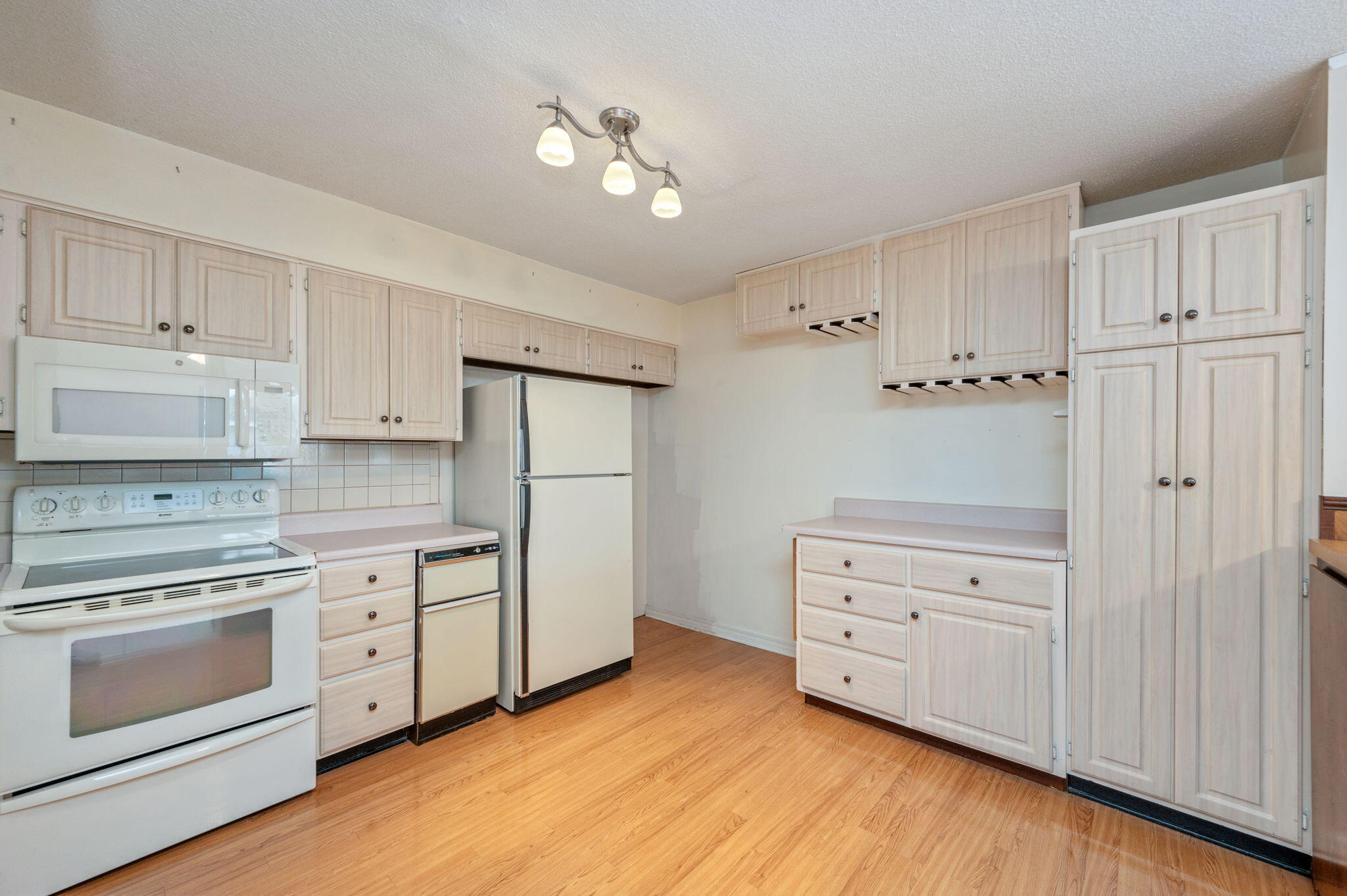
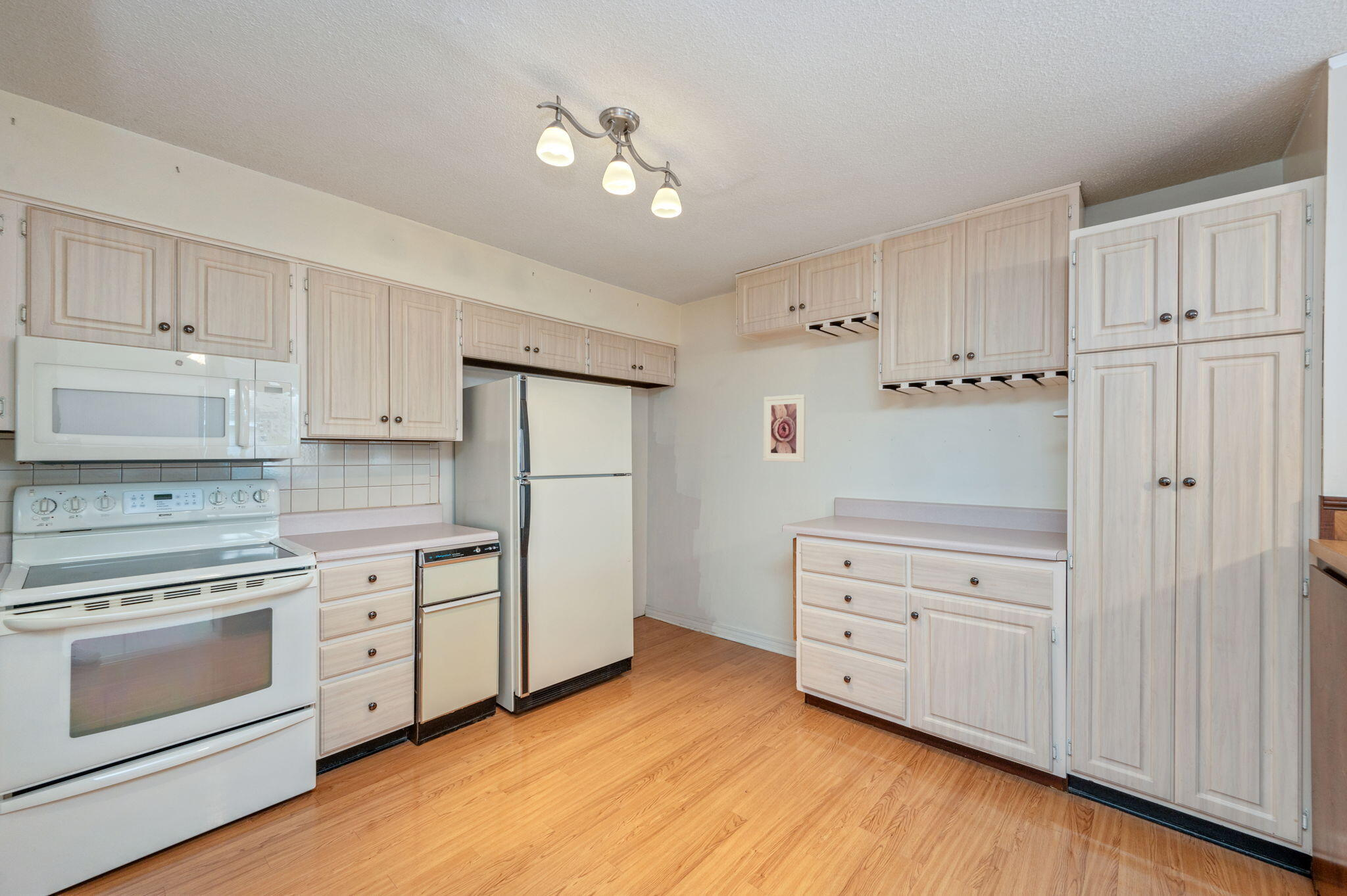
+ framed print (783, 429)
